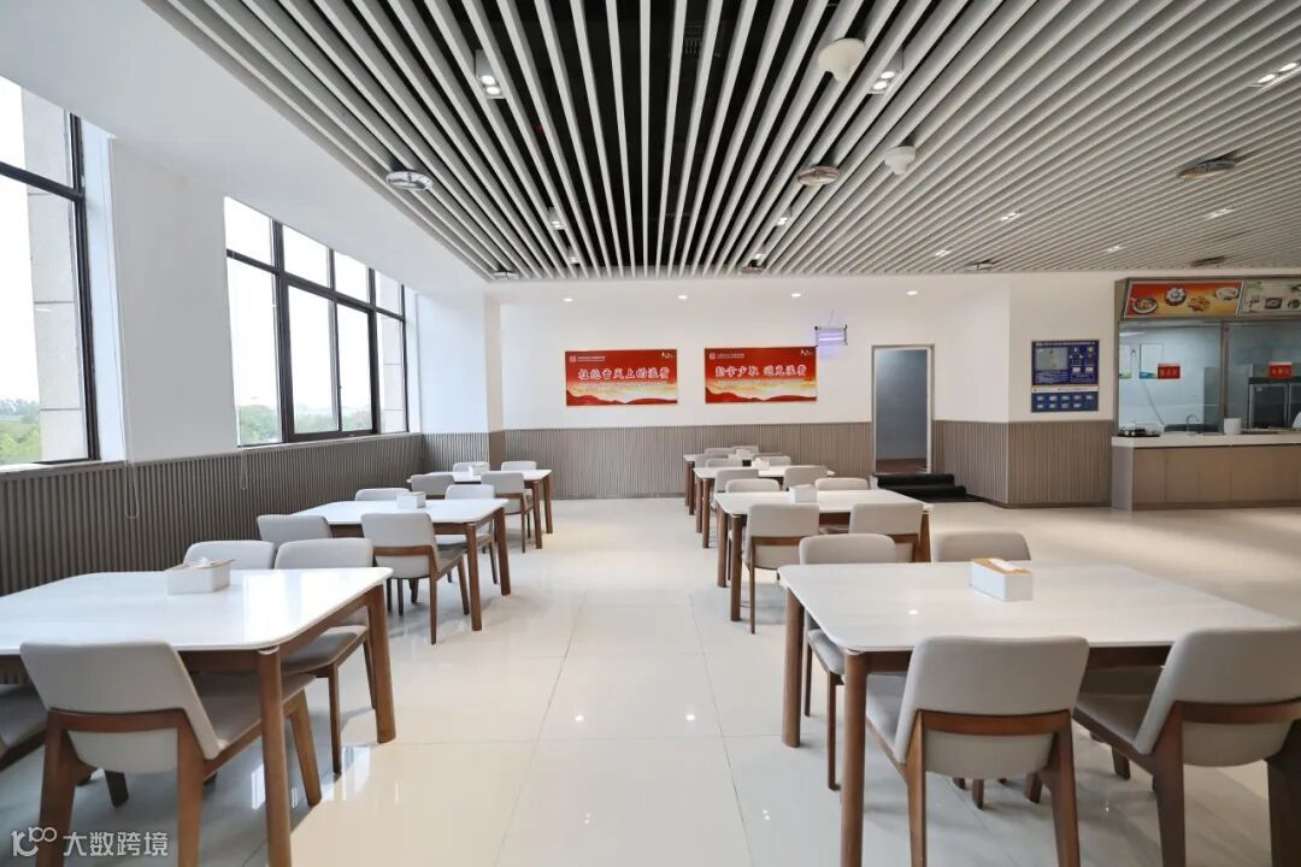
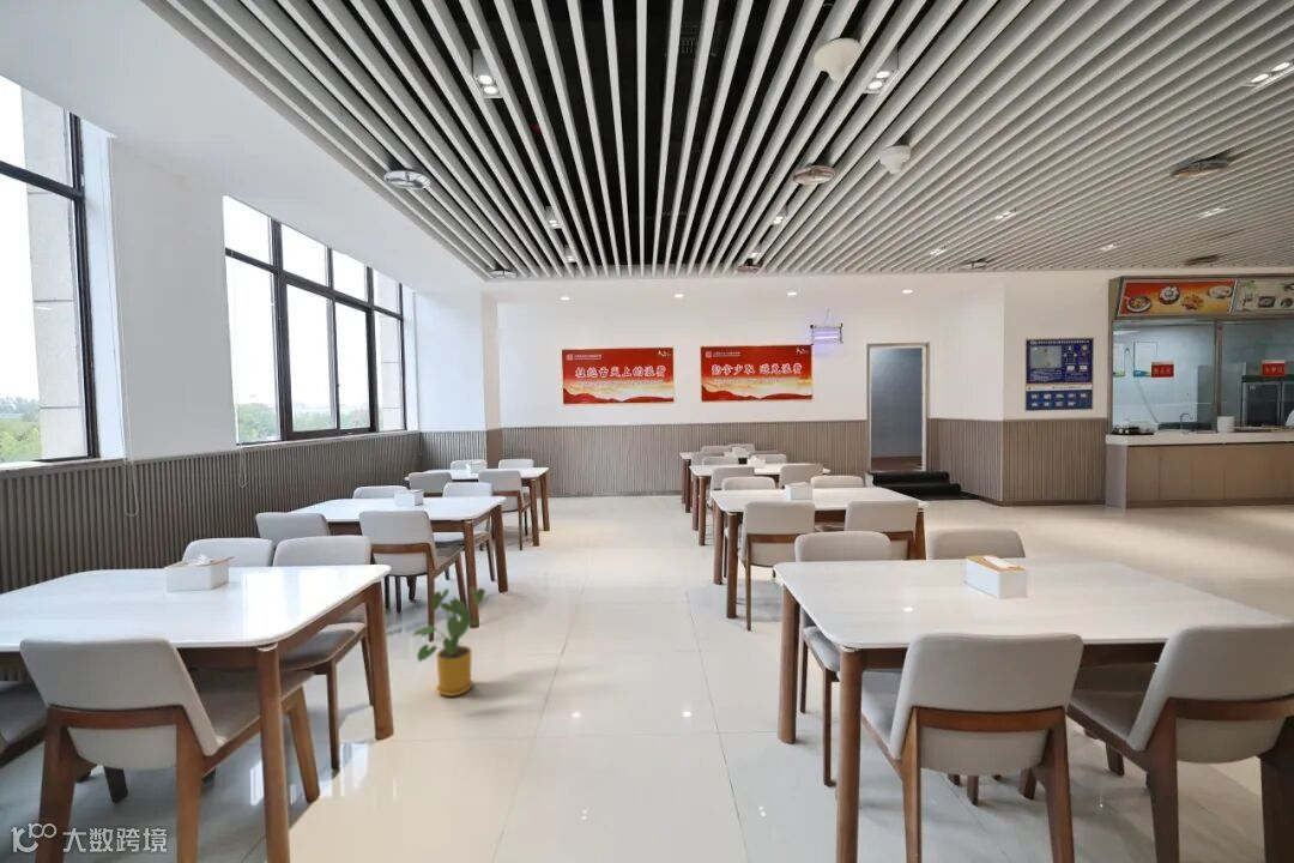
+ house plant (451, 642)
